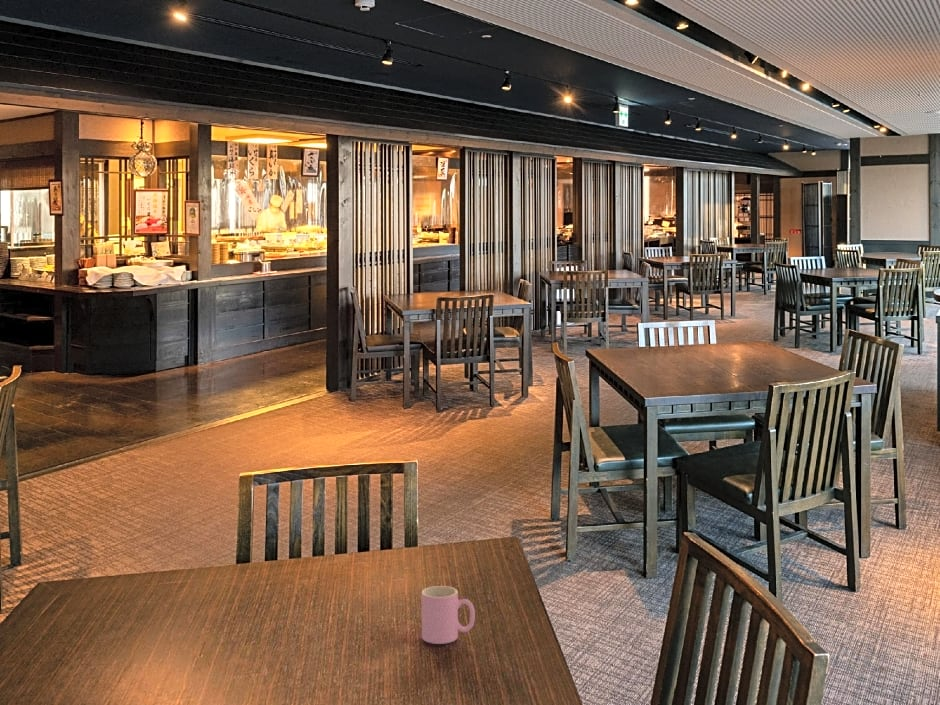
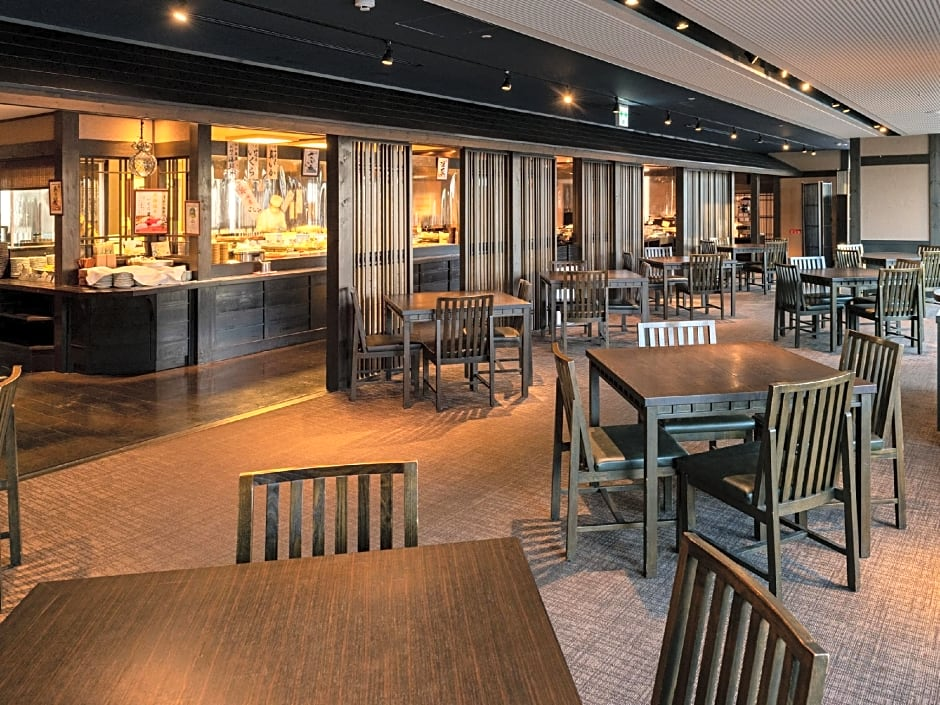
- cup (448, 614)
